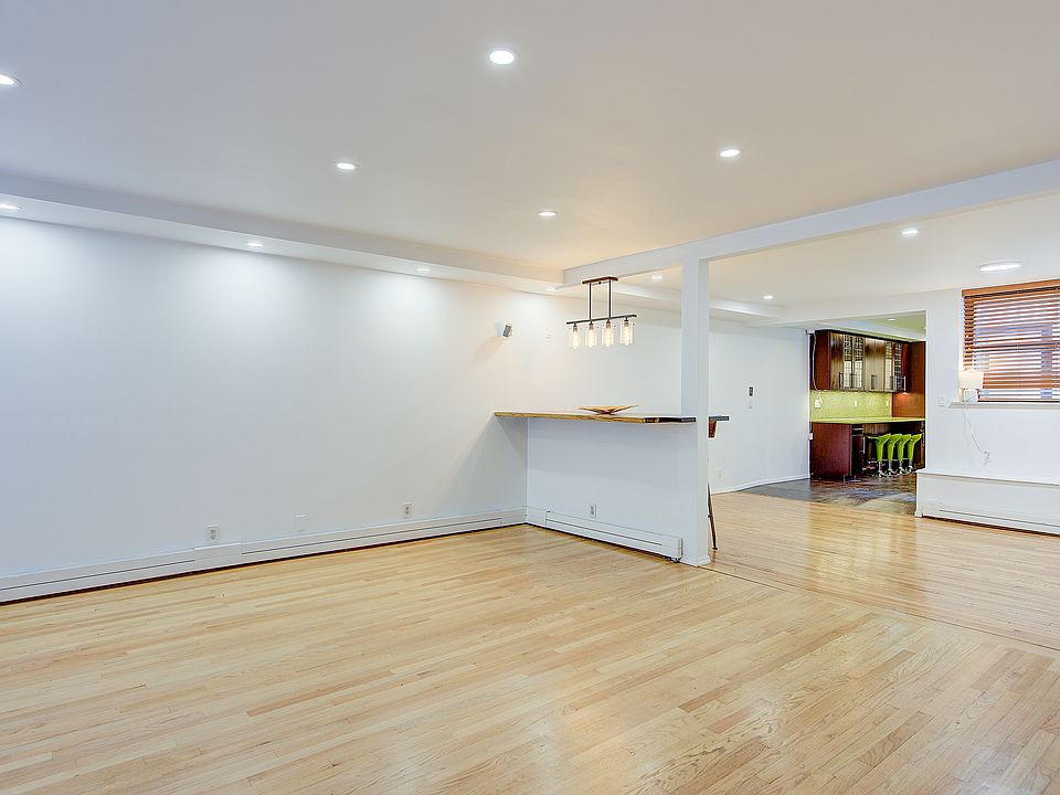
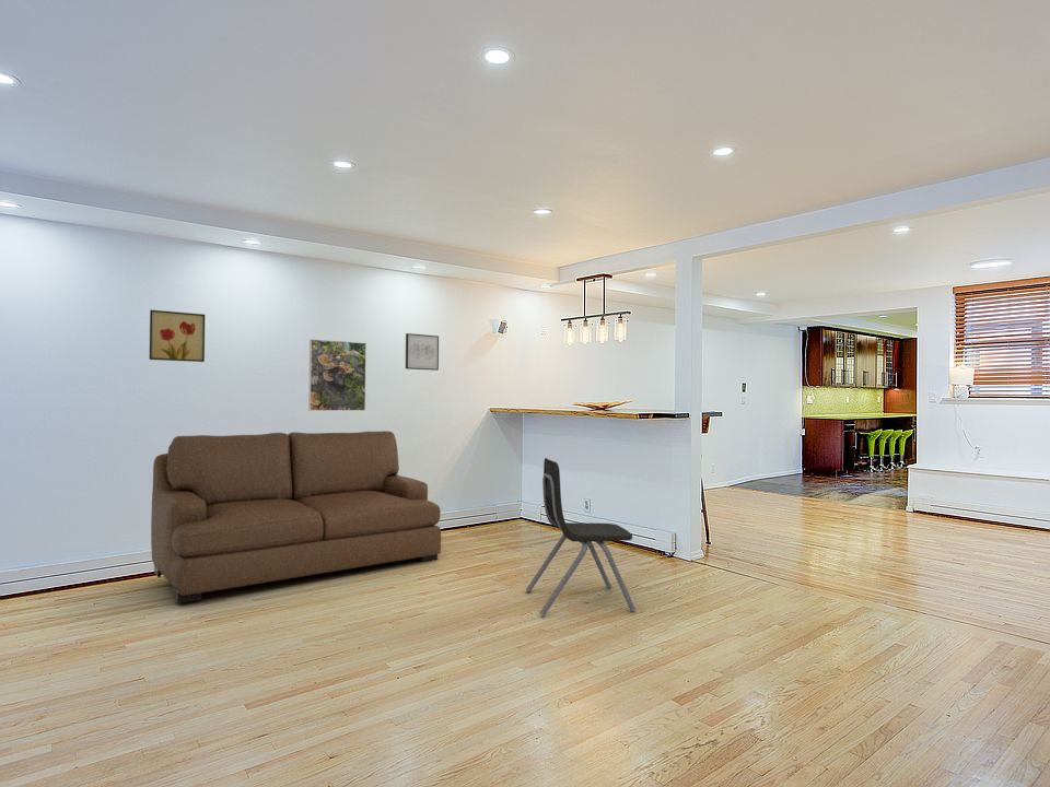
+ wall art (177, 336)
+ dining chair (579, 530)
+ sofa (303, 500)
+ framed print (338, 375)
+ wall art (422, 352)
